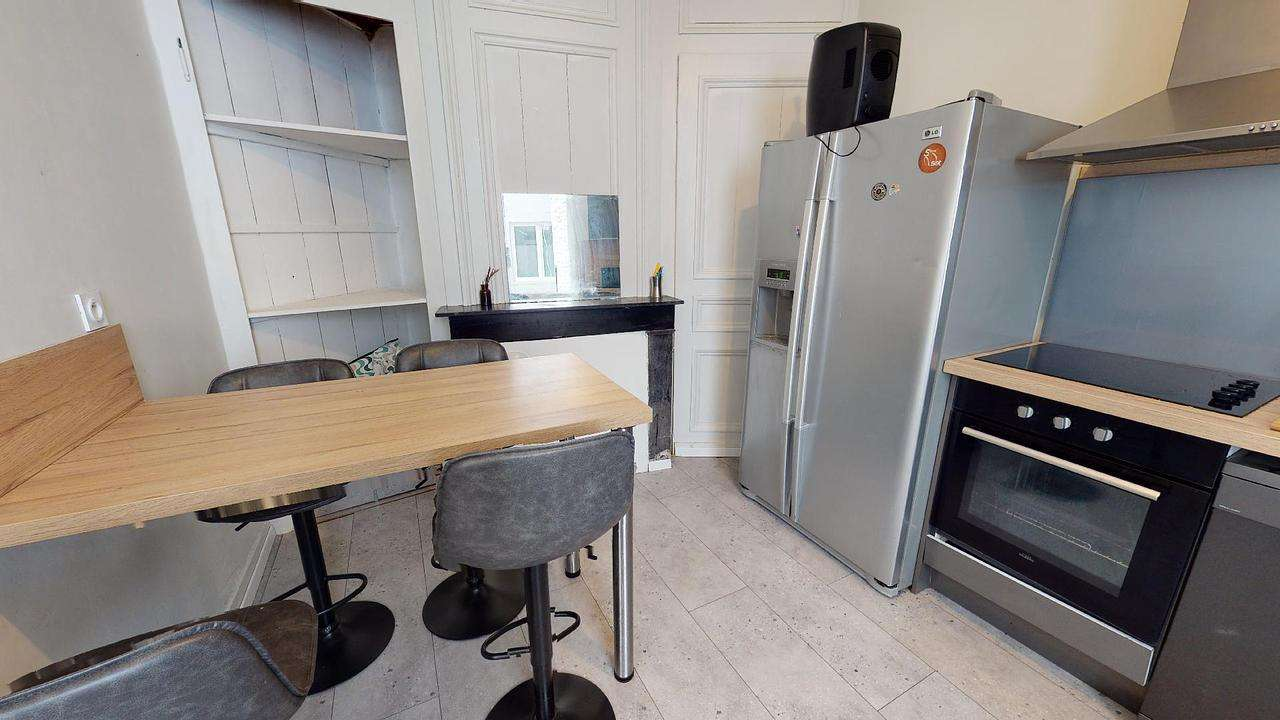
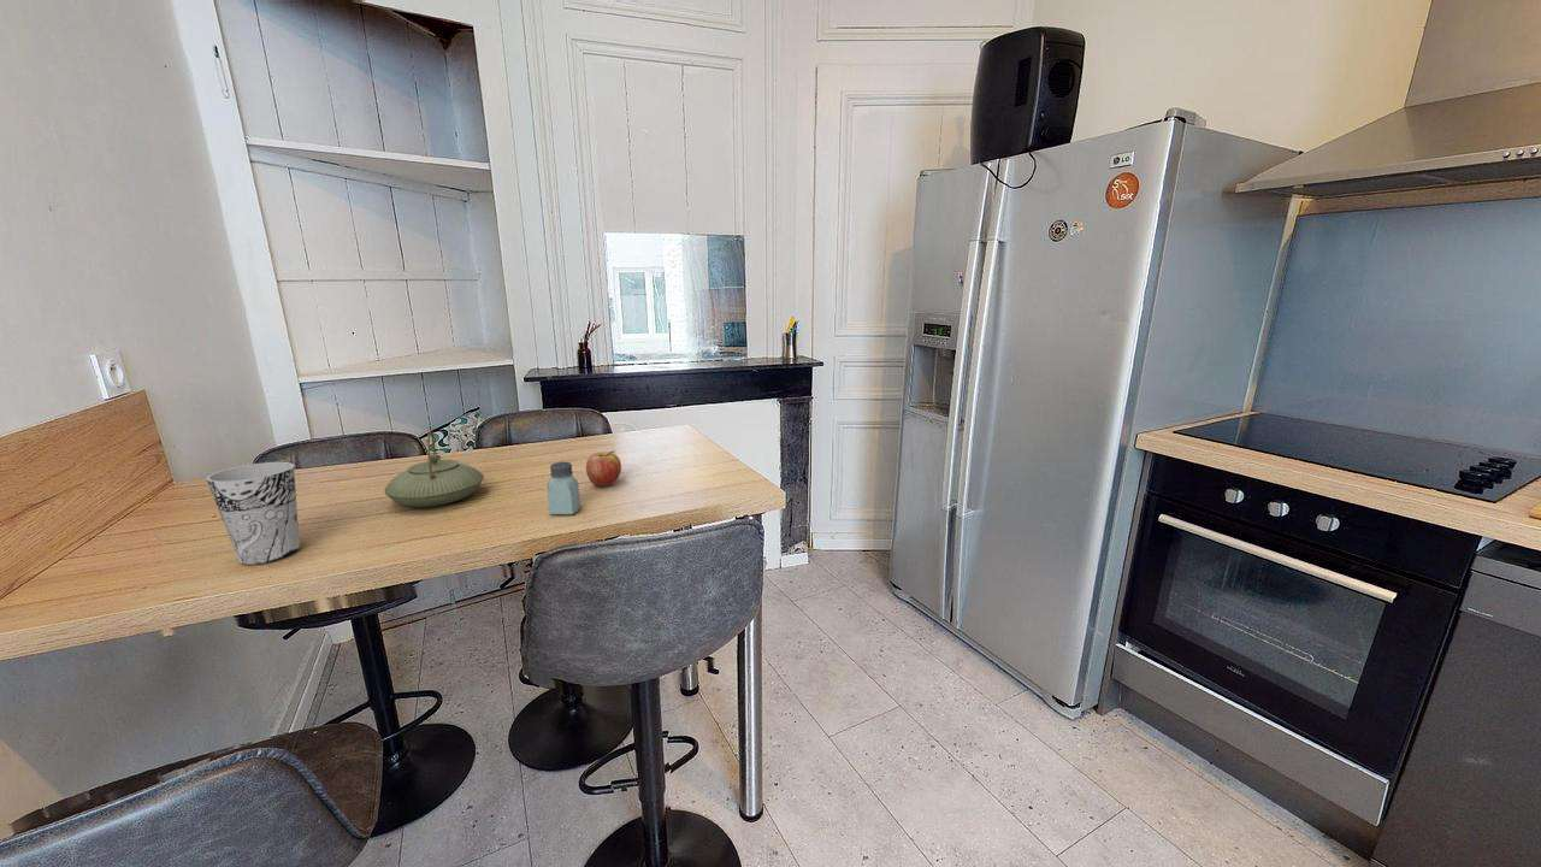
+ saltshaker (562, 488)
+ teapot (433, 464)
+ fruit (603, 467)
+ cup (260, 513)
